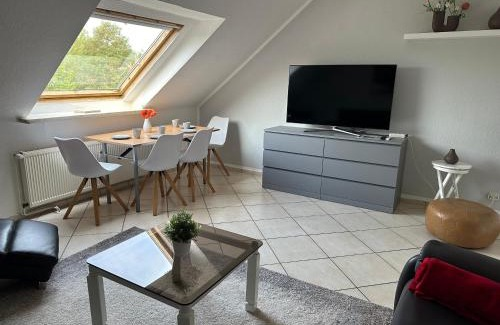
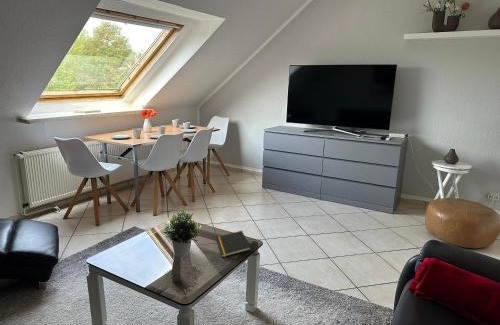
+ notepad (232, 243)
